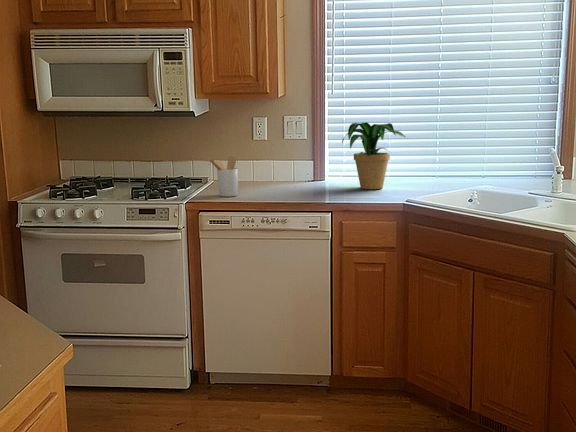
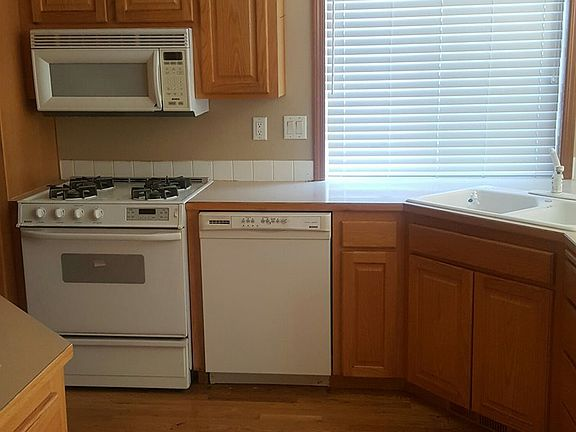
- utensil holder (222, 175)
- potted plant (371, 155)
